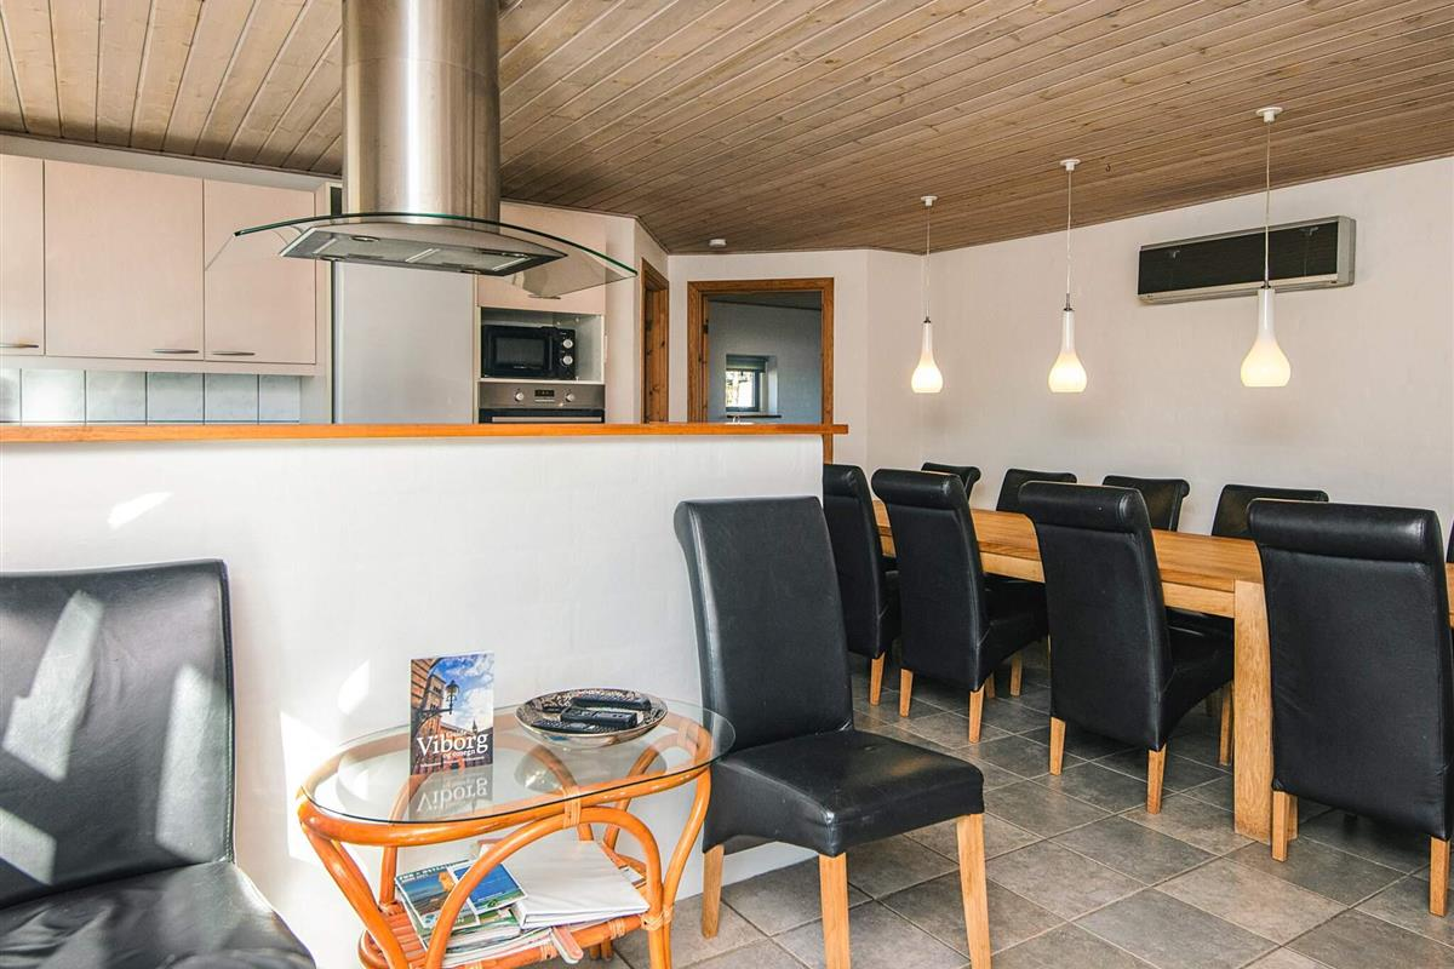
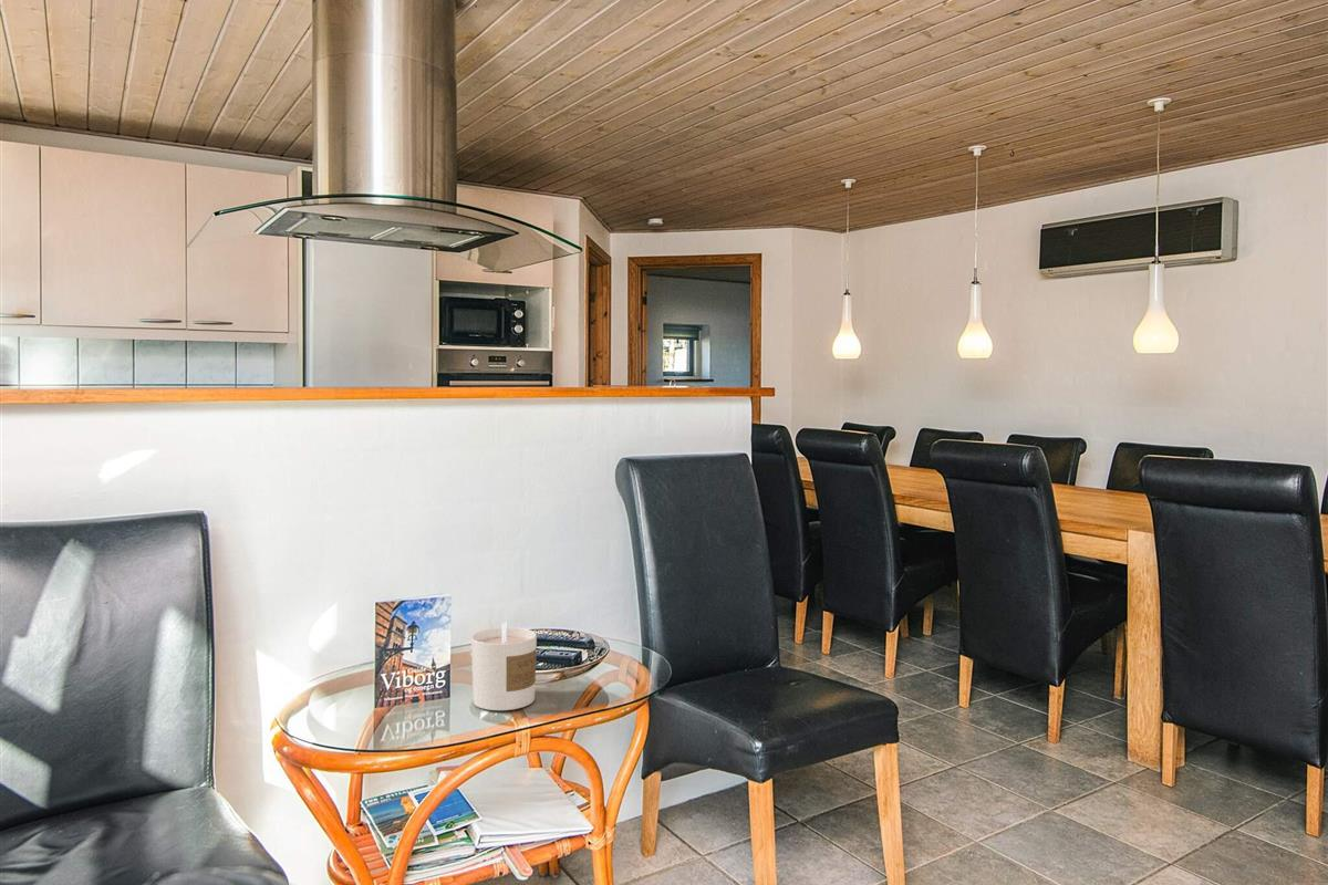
+ candle (504, 662)
